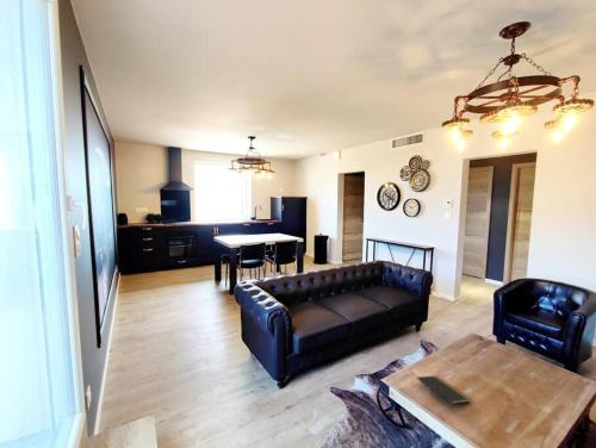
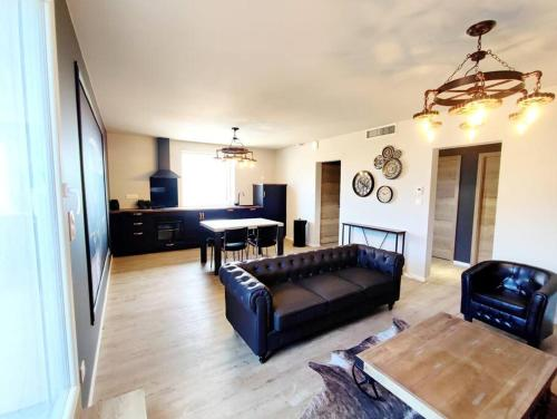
- notepad (442, 388)
